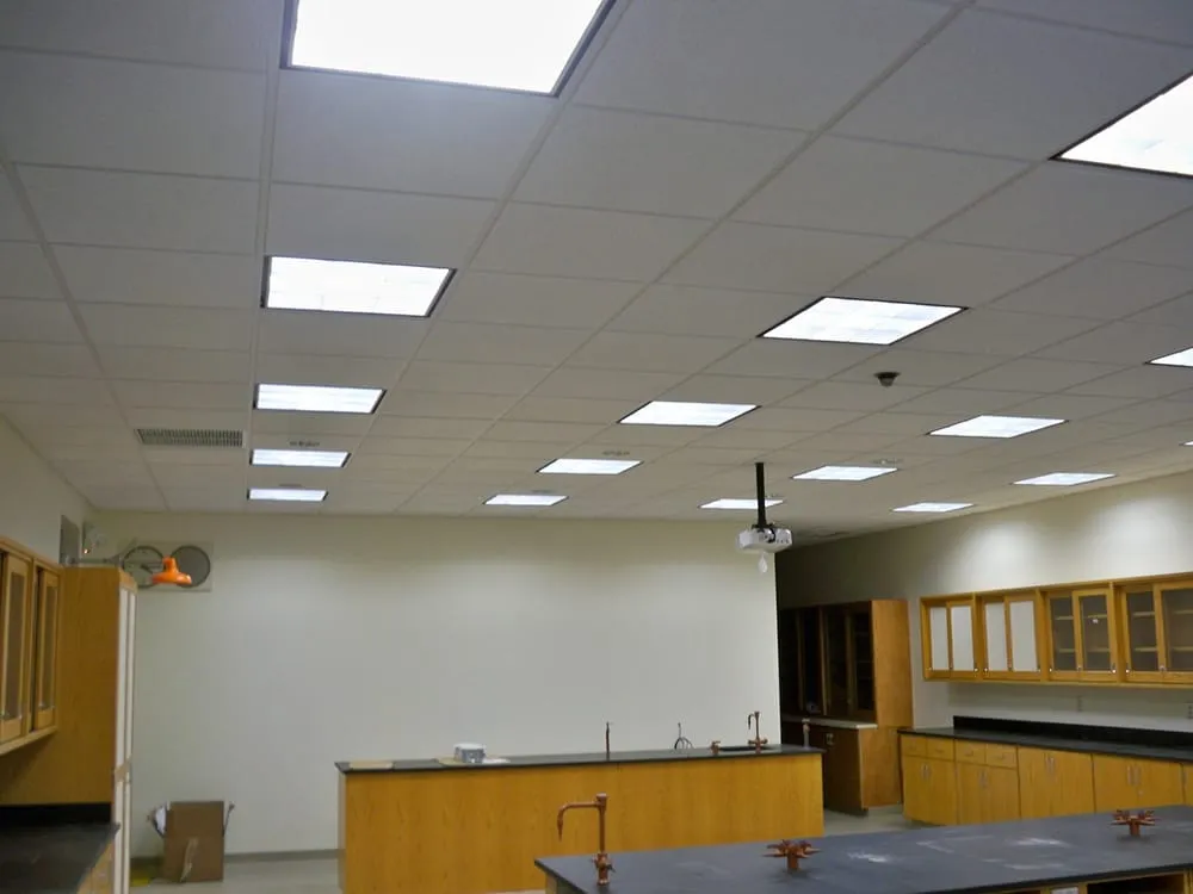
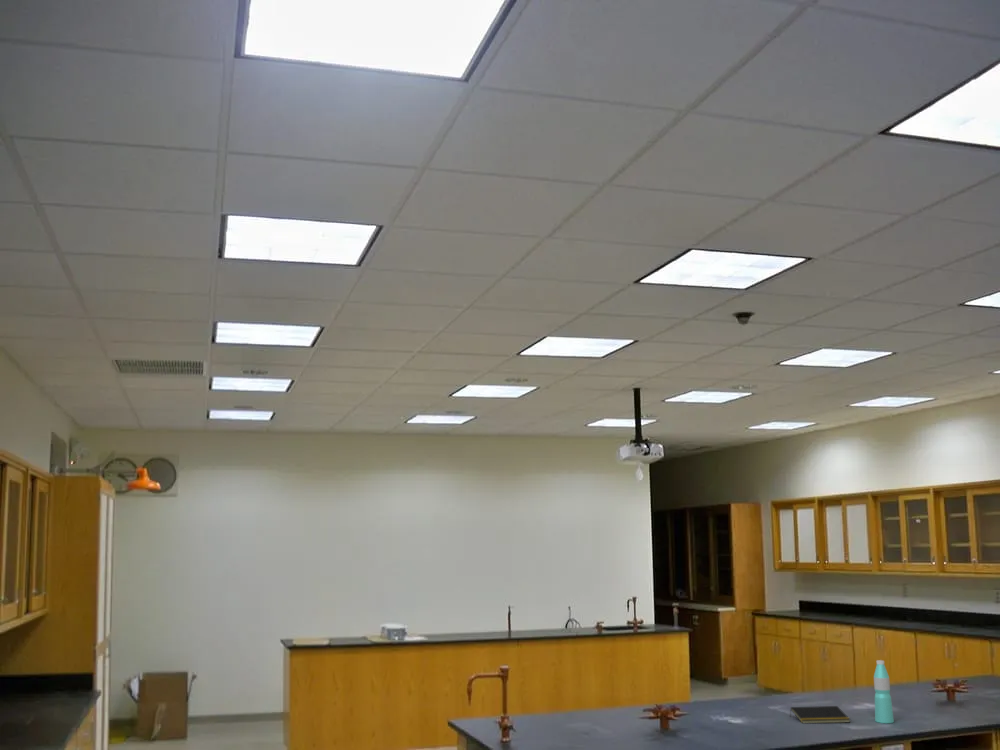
+ notepad (820, 714)
+ water bottle (882, 690)
